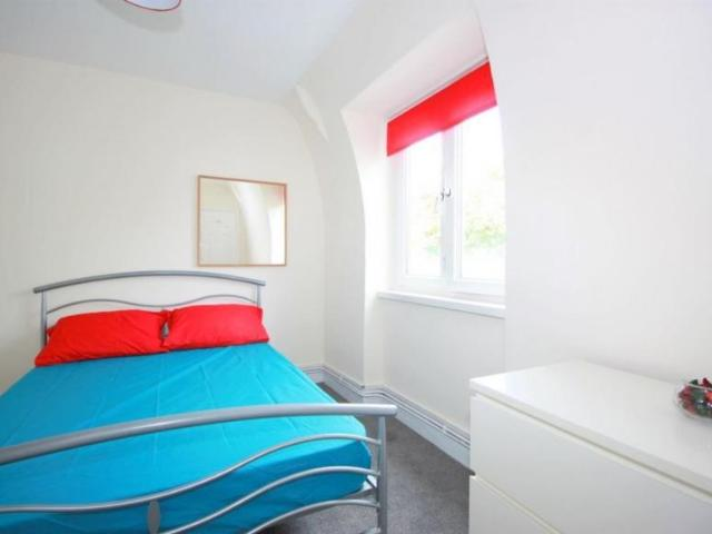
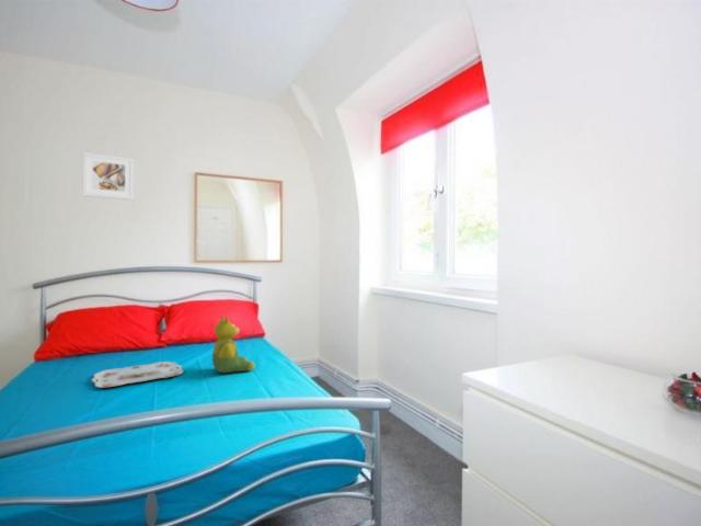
+ teddy bear (232, 342)
+ serving tray (139, 374)
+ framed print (108, 176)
